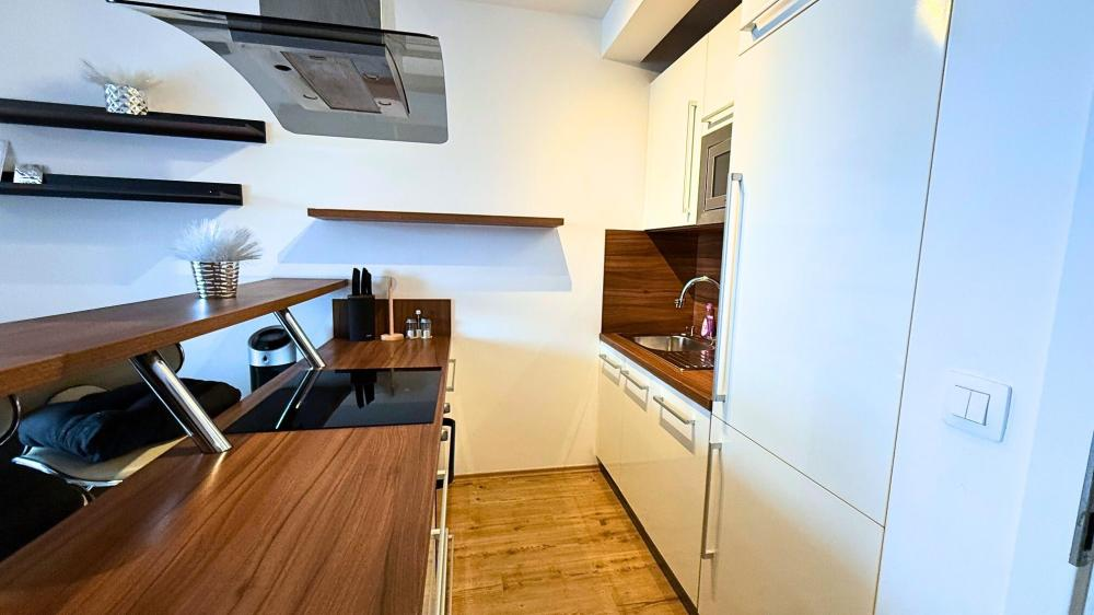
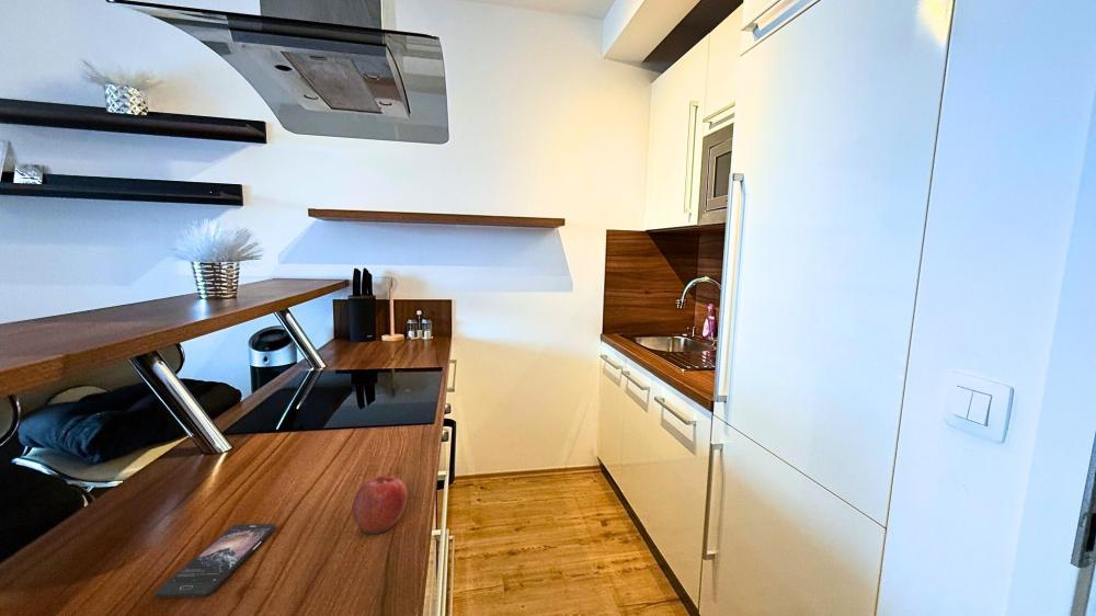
+ apple (380, 501)
+ smartphone (222, 556)
